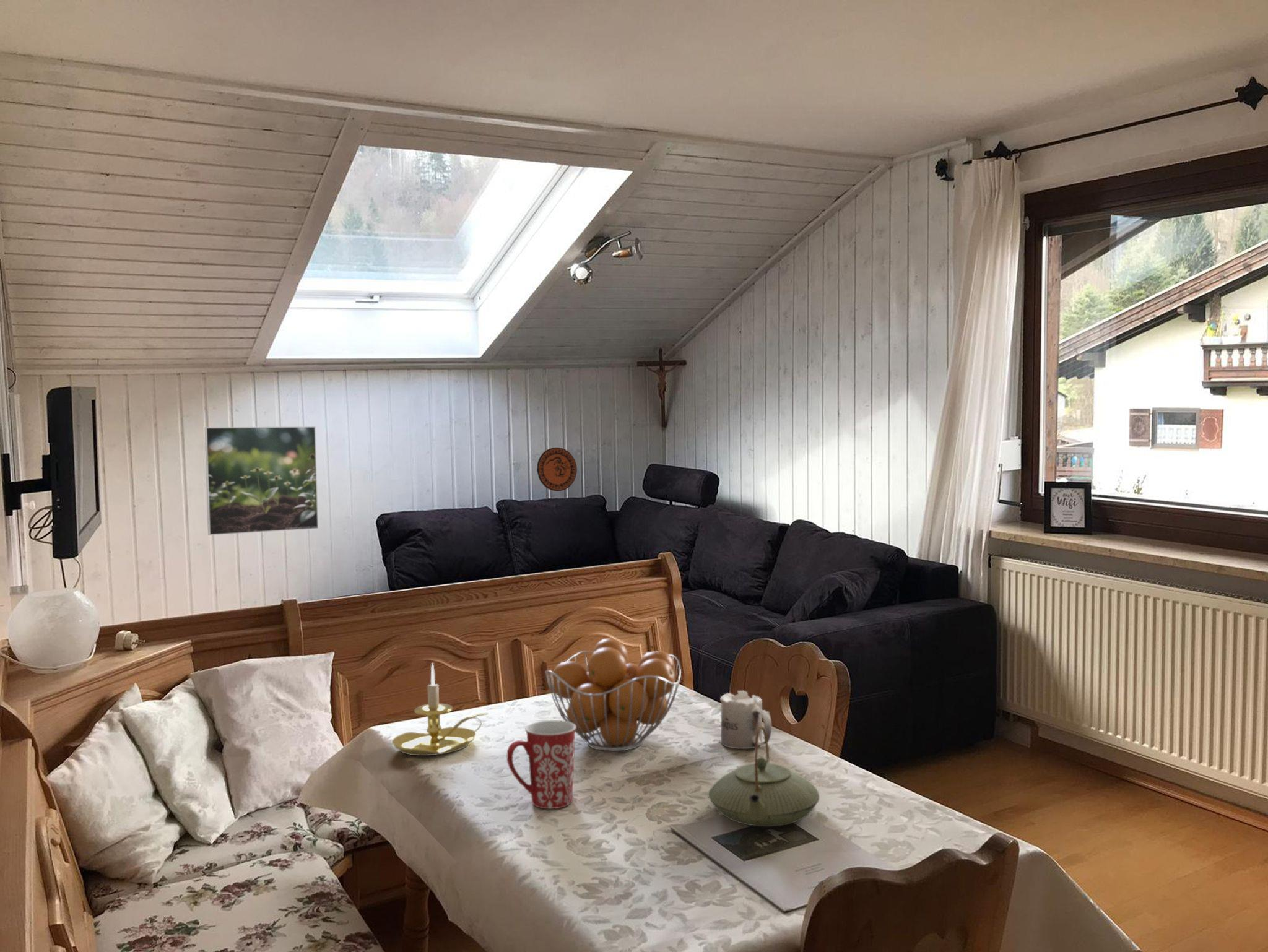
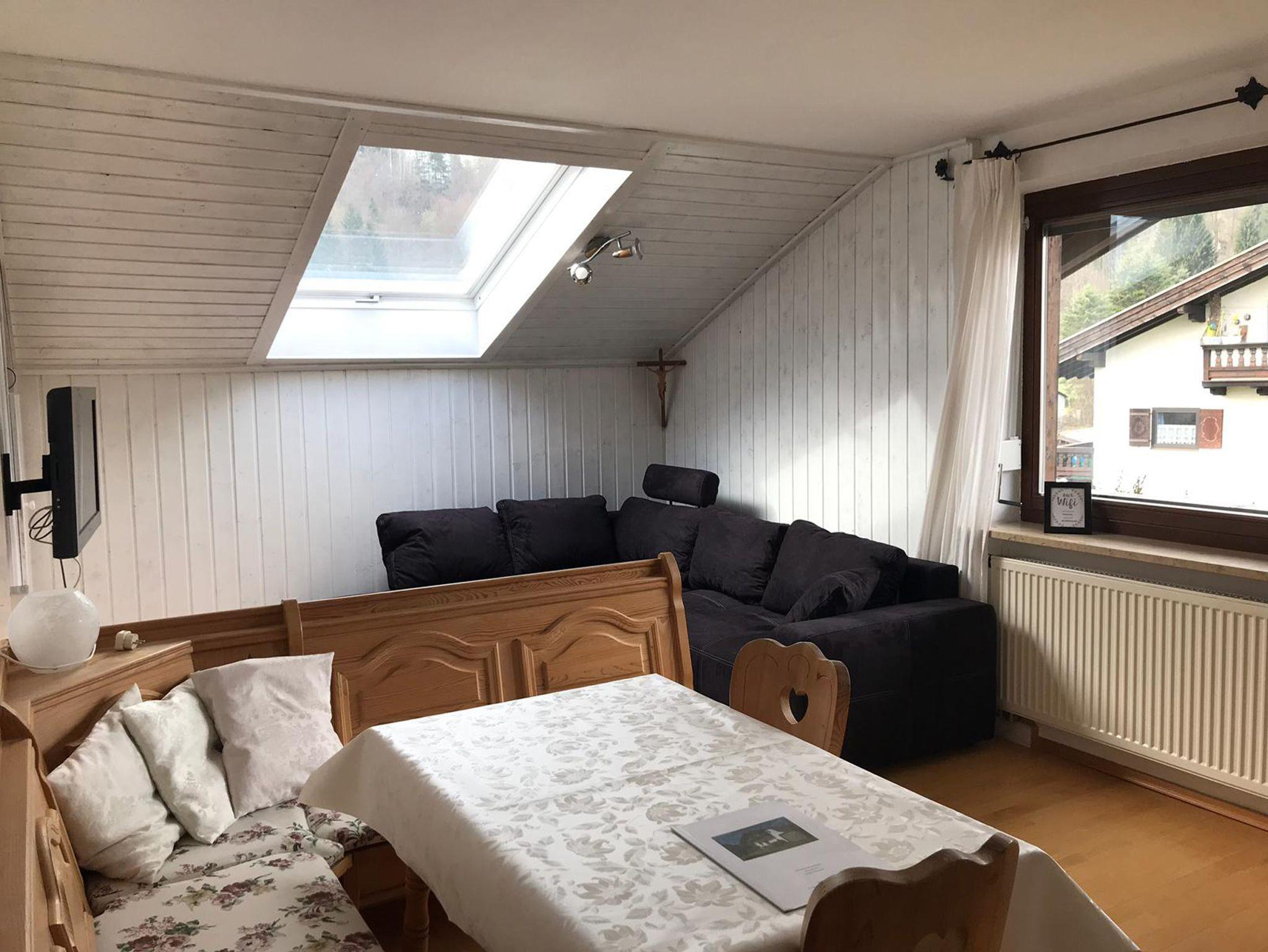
- mug (542, 766)
- mug (745, 721)
- decorative plate (557, 469)
- candle holder (440, 704)
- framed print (263, 479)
- fruit basket (614, 693)
- teapot (762, 773)
